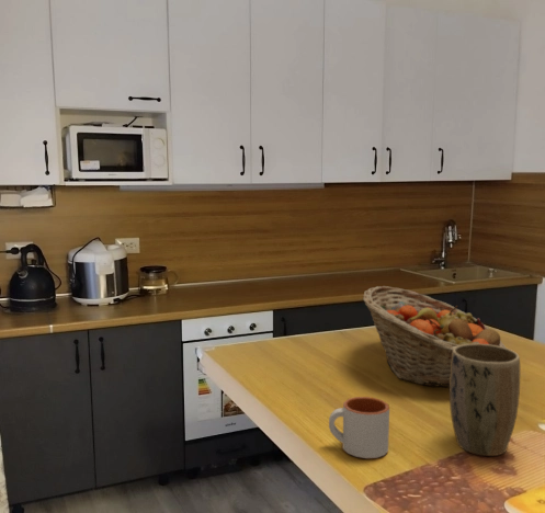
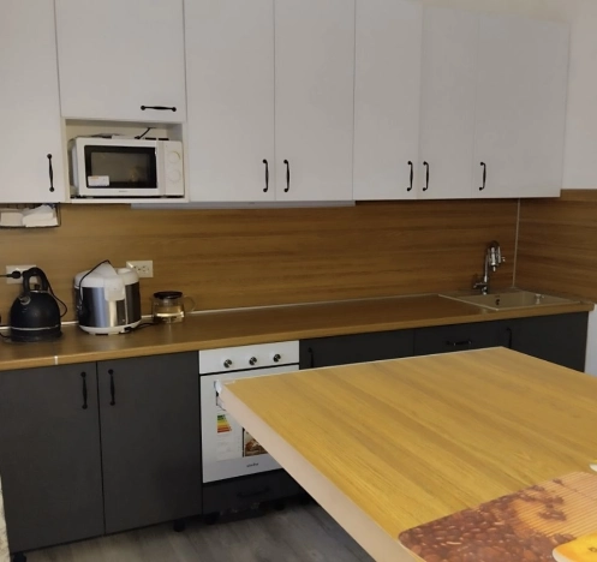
- mug (357, 425)
- fruit basket (431, 331)
- plant pot (482, 399)
